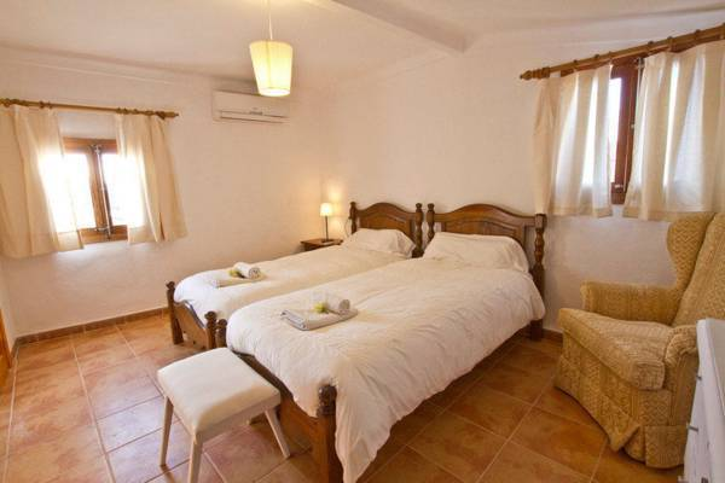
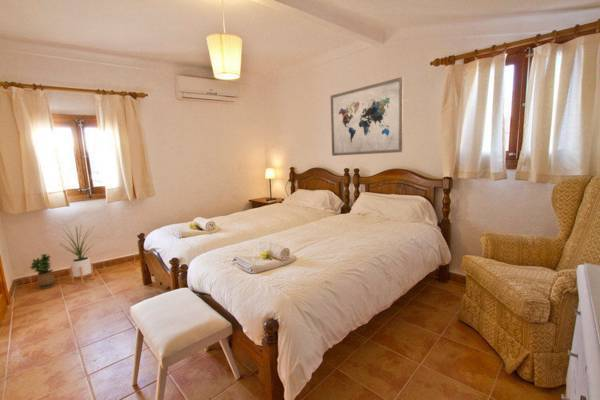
+ potted plant (42, 270)
+ wall art (363, 121)
+ house plant (79, 252)
